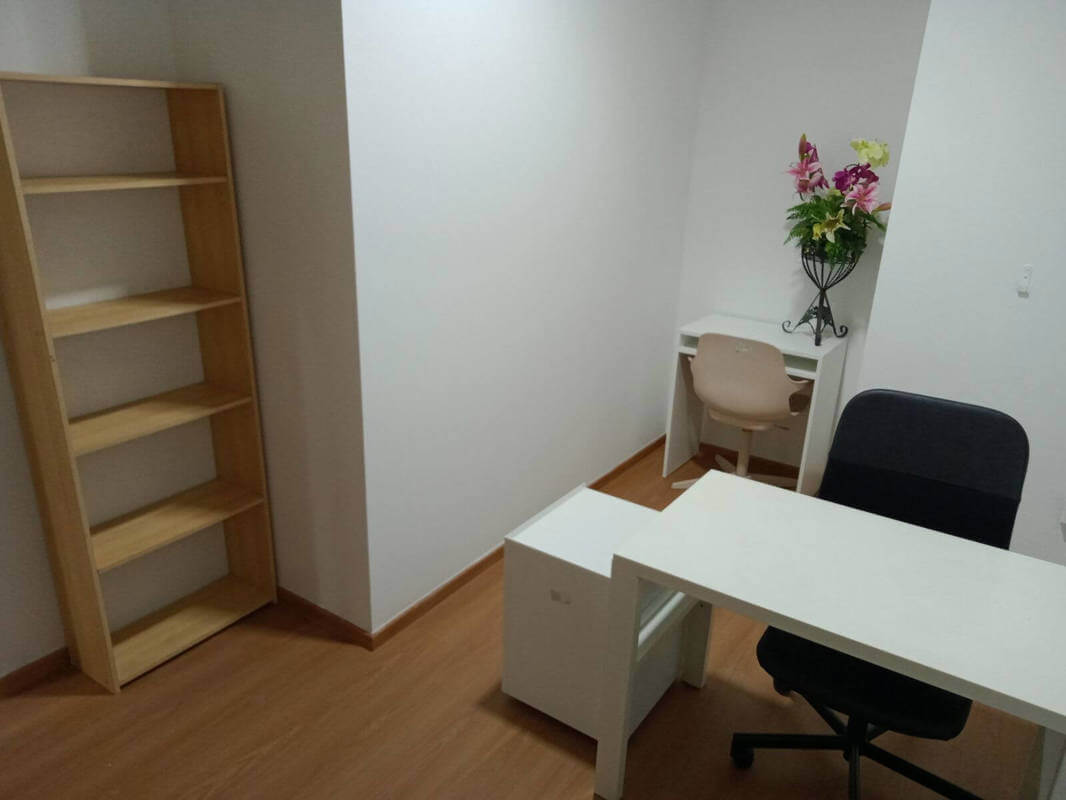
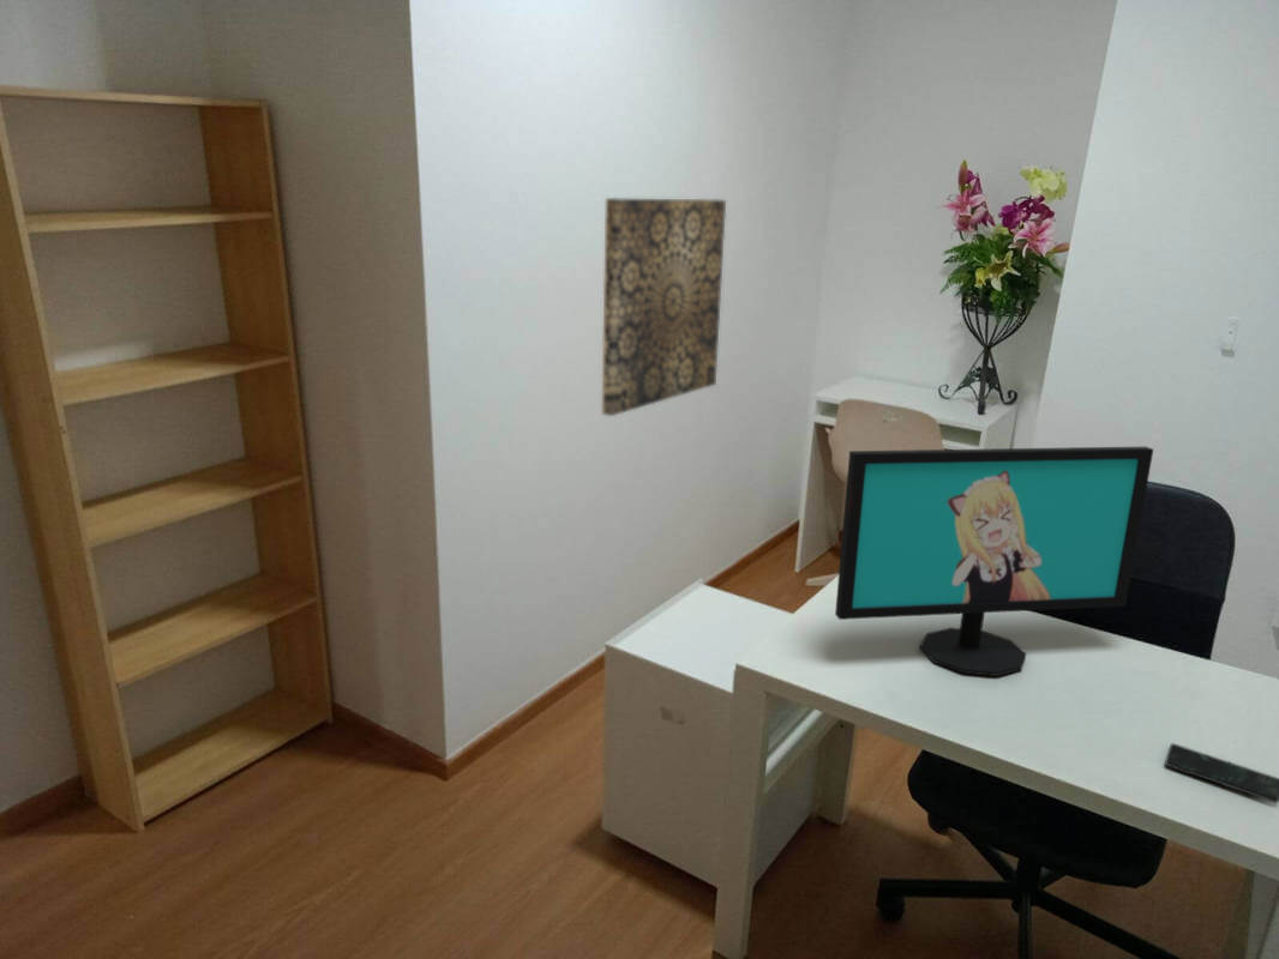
+ smartphone (1221, 772)
+ computer monitor (987, 554)
+ wall art (666, 301)
